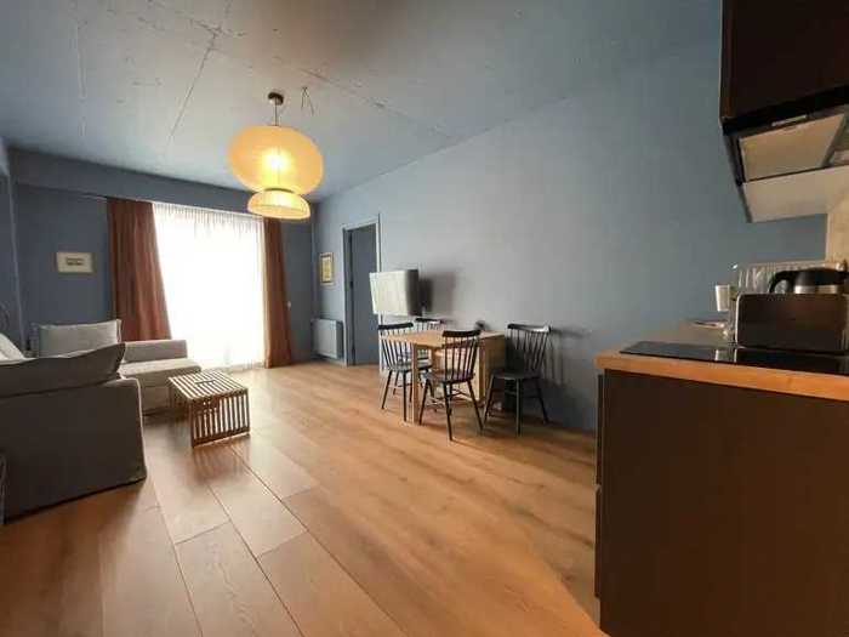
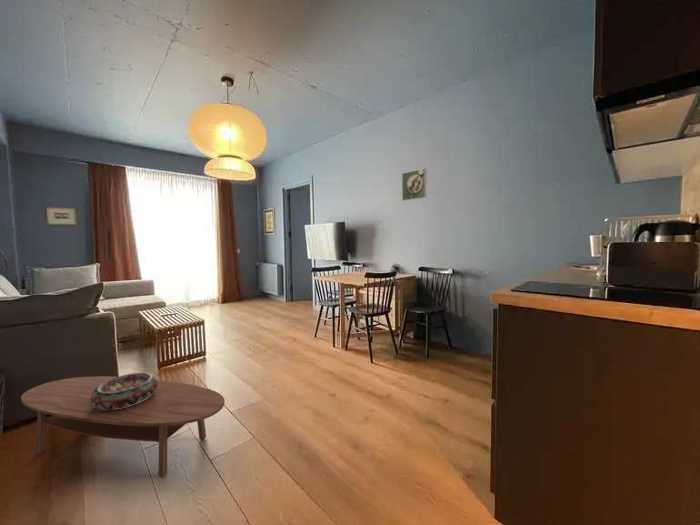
+ decorative bowl (125, 390)
+ coffee table (122, 420)
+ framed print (414, 185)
